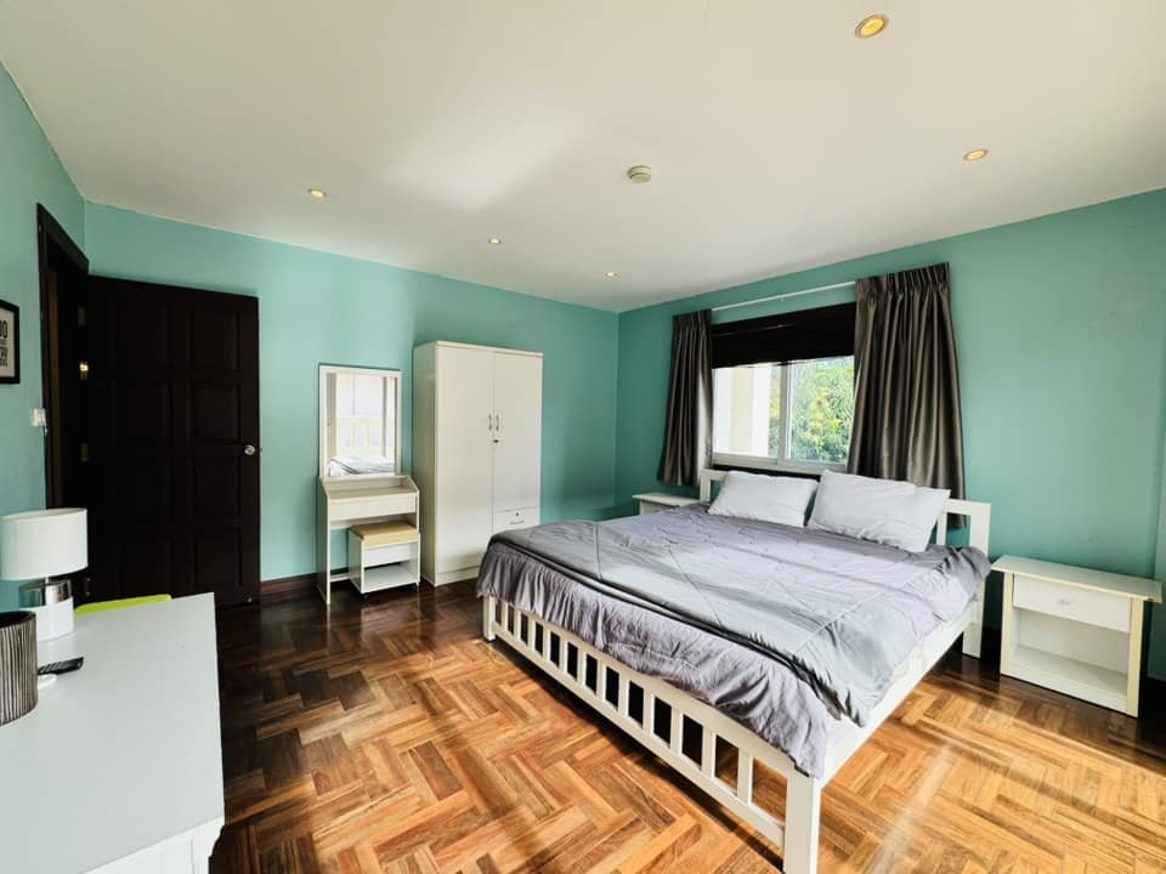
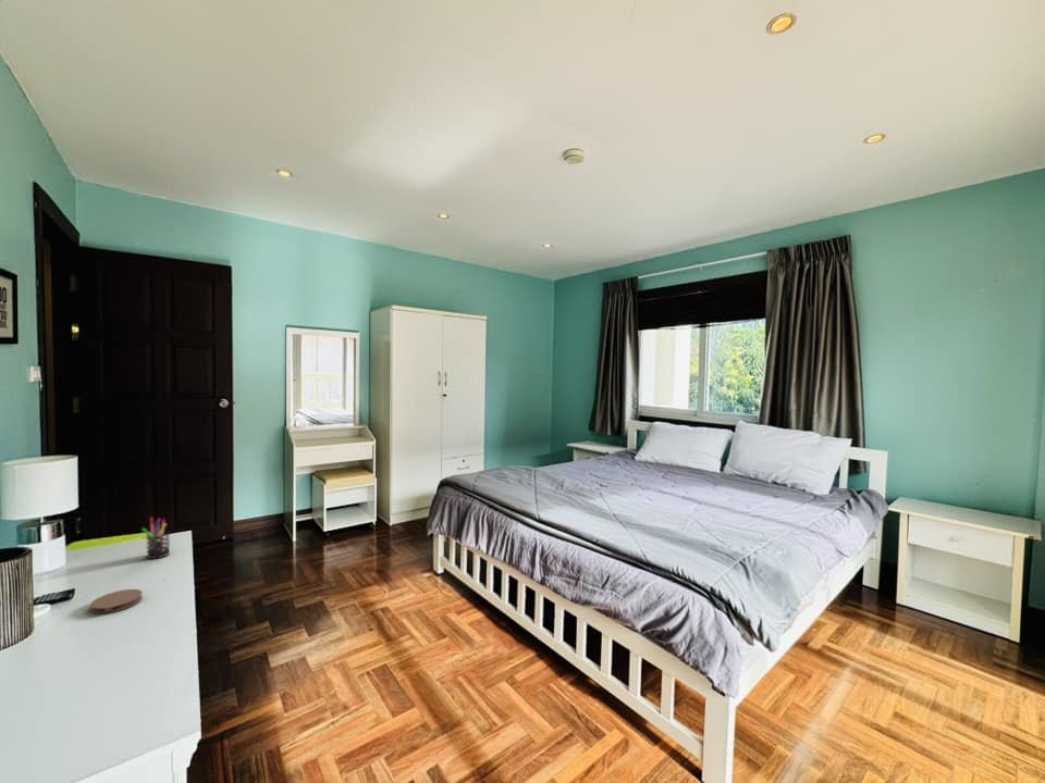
+ pen holder (155, 537)
+ coaster (116, 600)
